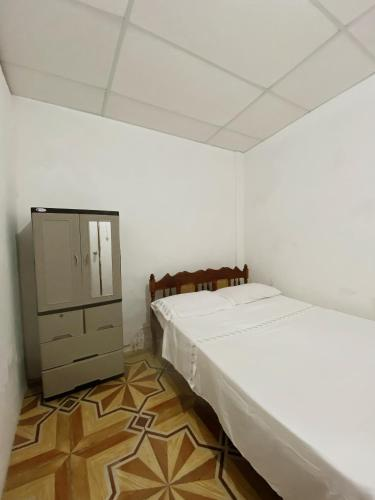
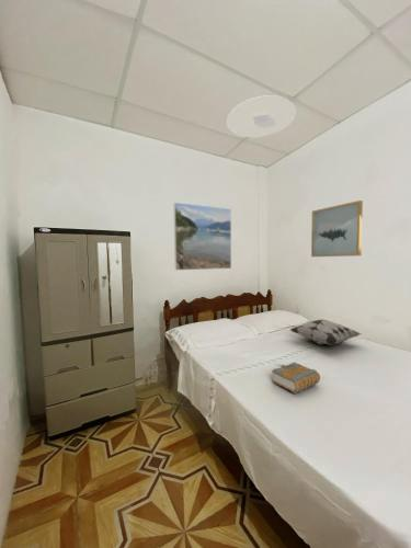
+ ceiling light (260, 115)
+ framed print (204, 238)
+ decorative pillow (323, 331)
+ wall art (334, 231)
+ book (295, 376)
